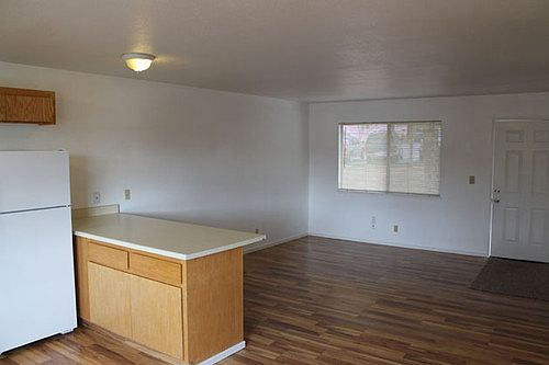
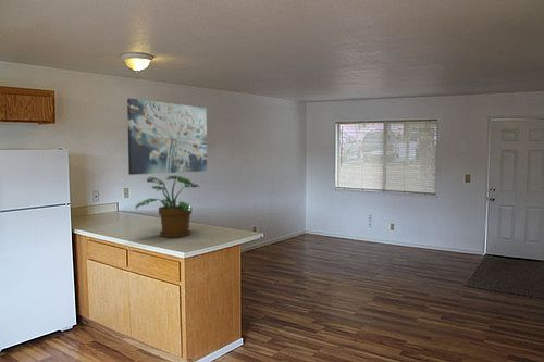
+ wall art (171, 138)
+ potted plant (169, 204)
